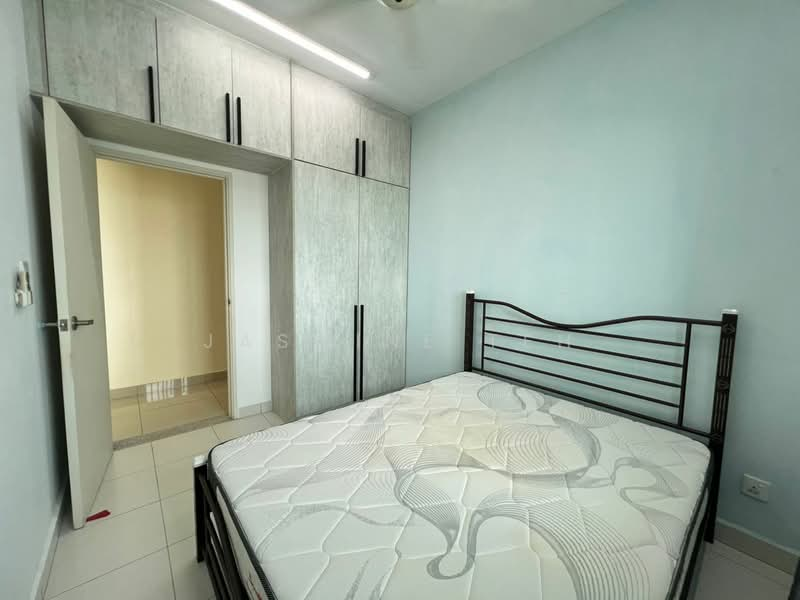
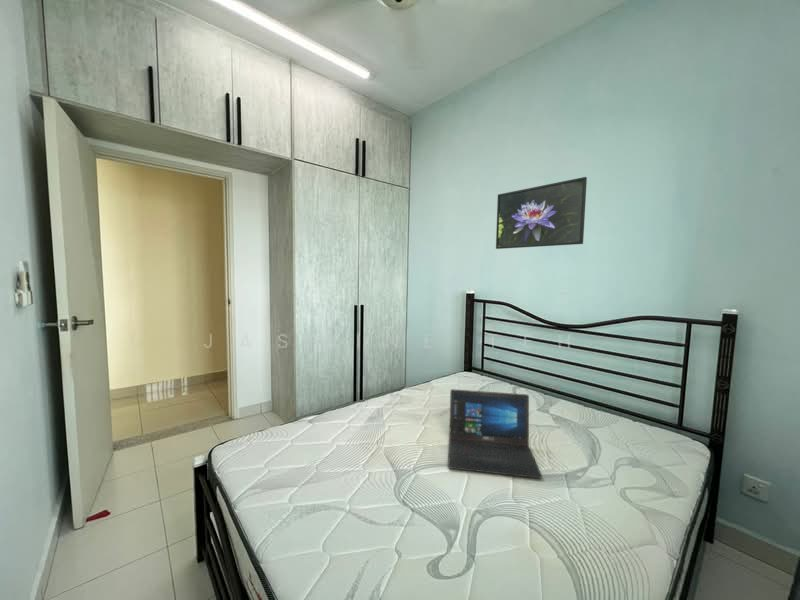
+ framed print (536, 216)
+ laptop (491, 429)
